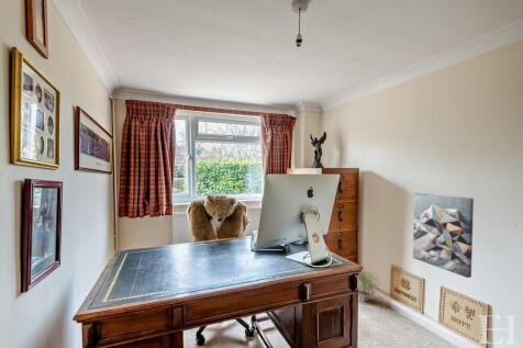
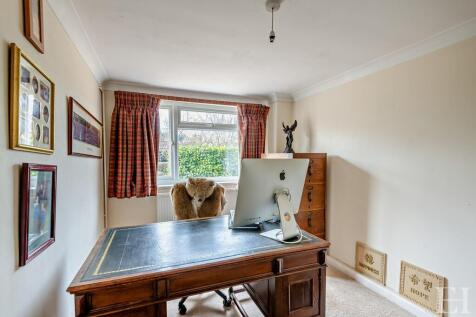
- wall art (439, 231)
- potted plant (367, 284)
